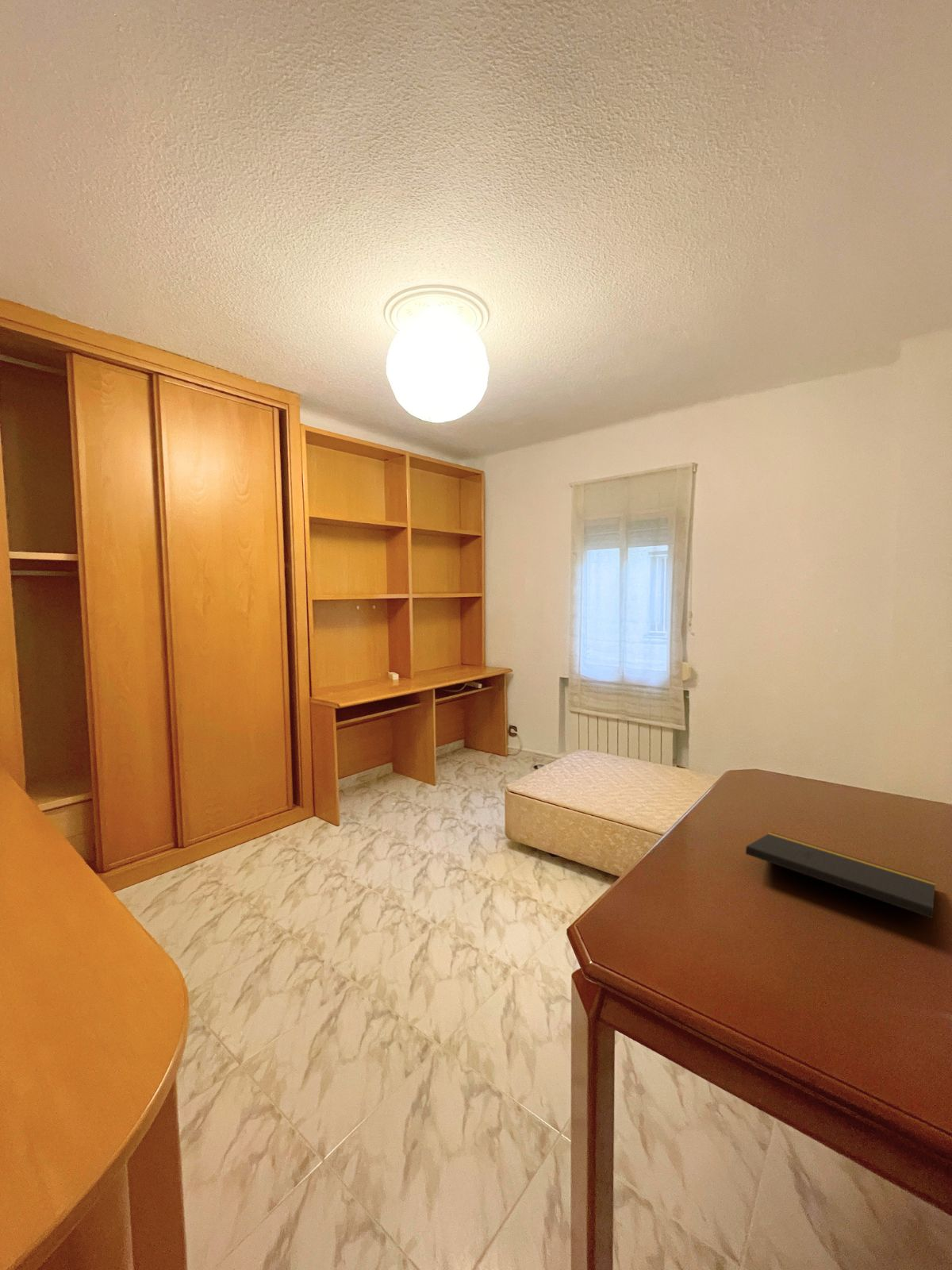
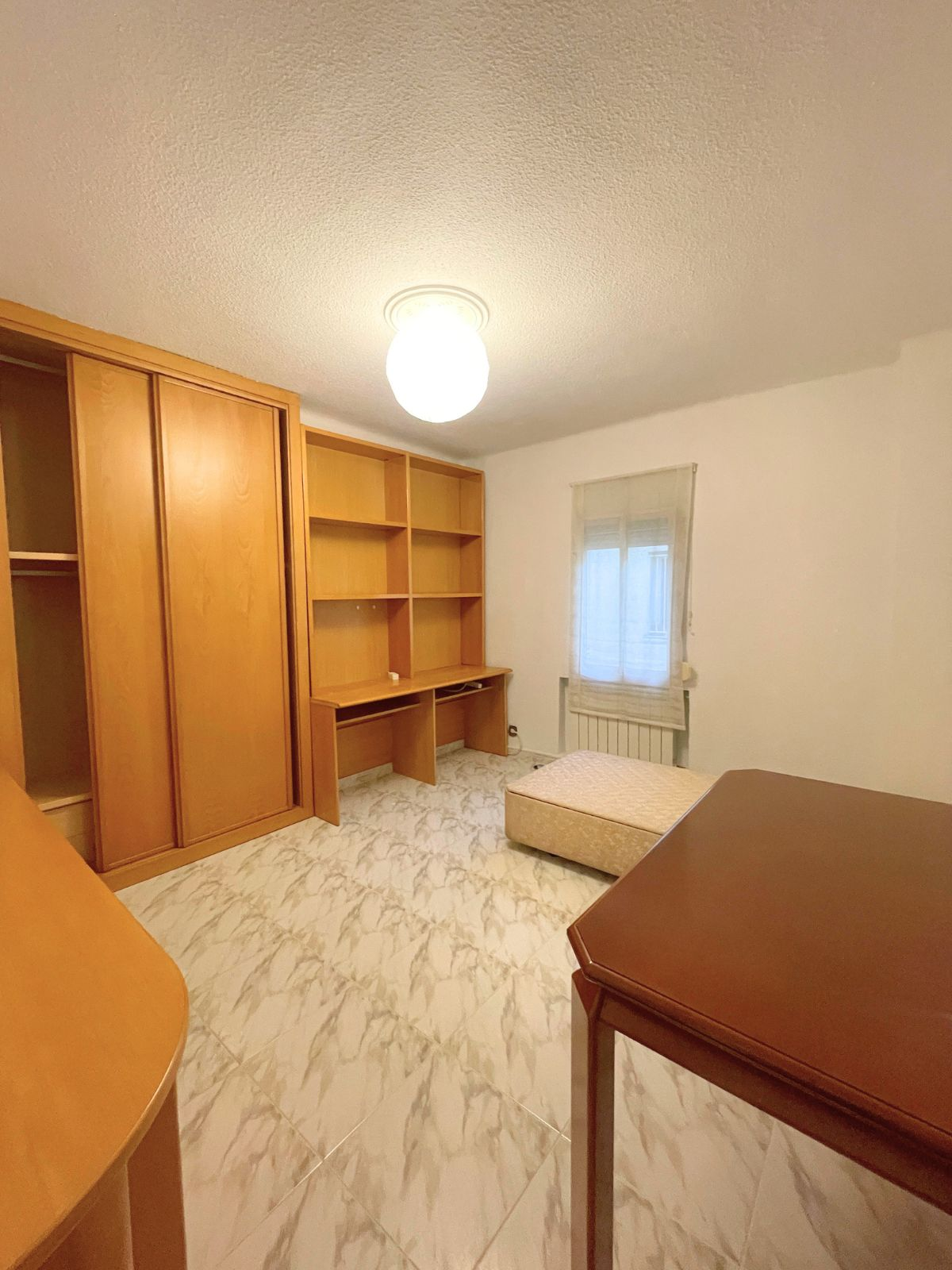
- notepad (837, 868)
